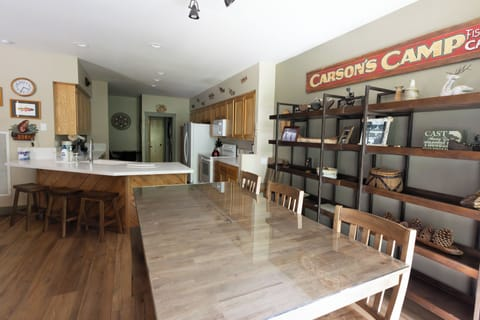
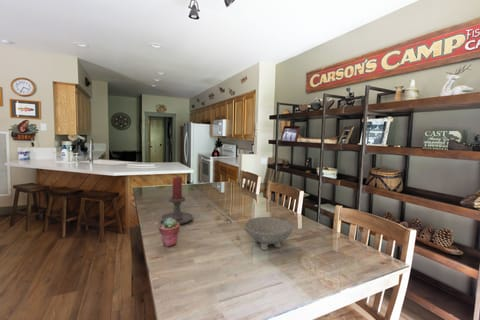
+ bowl (267, 234)
+ potted succulent (169, 230)
+ candle holder (176, 197)
